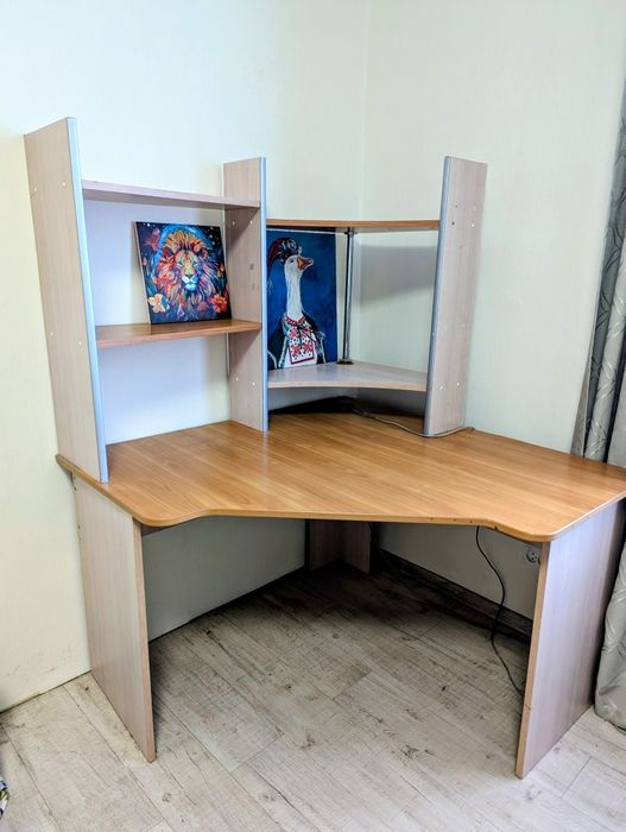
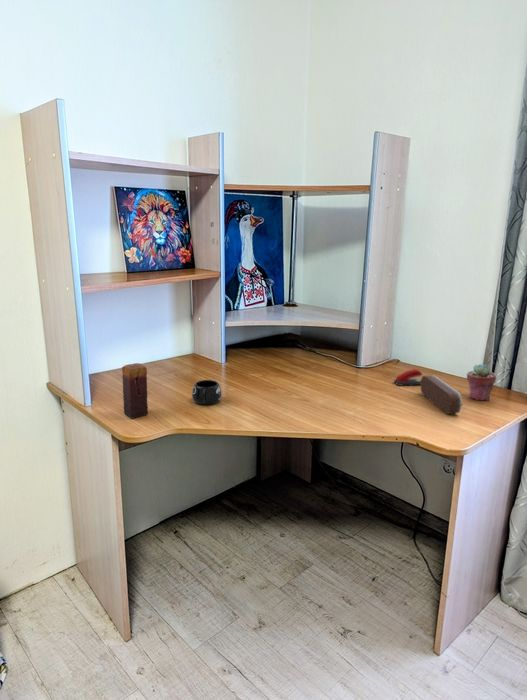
+ stapler (409, 376)
+ mug (206, 393)
+ potted succulent (480, 380)
+ candle (135, 390)
+ pencil case (440, 393)
